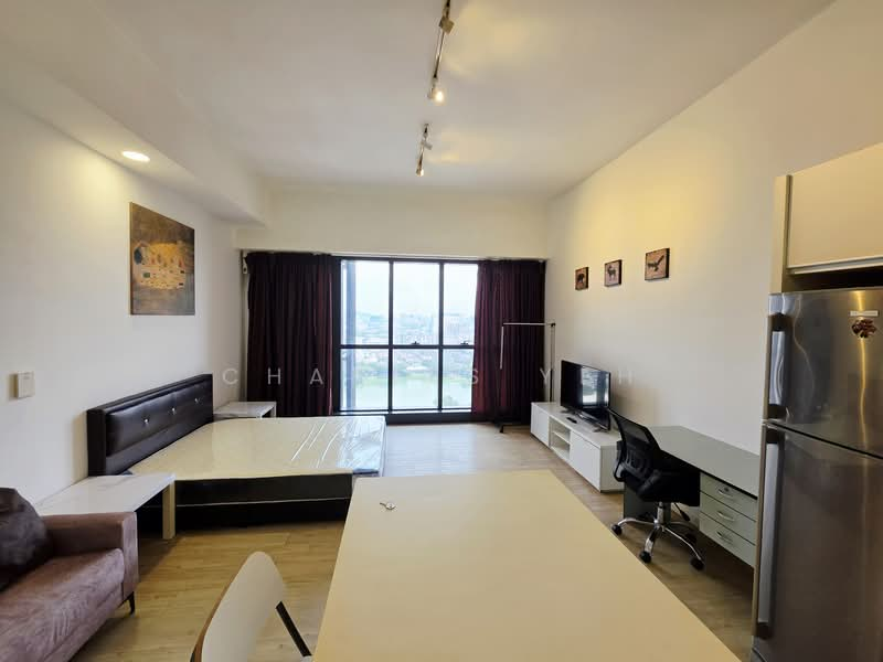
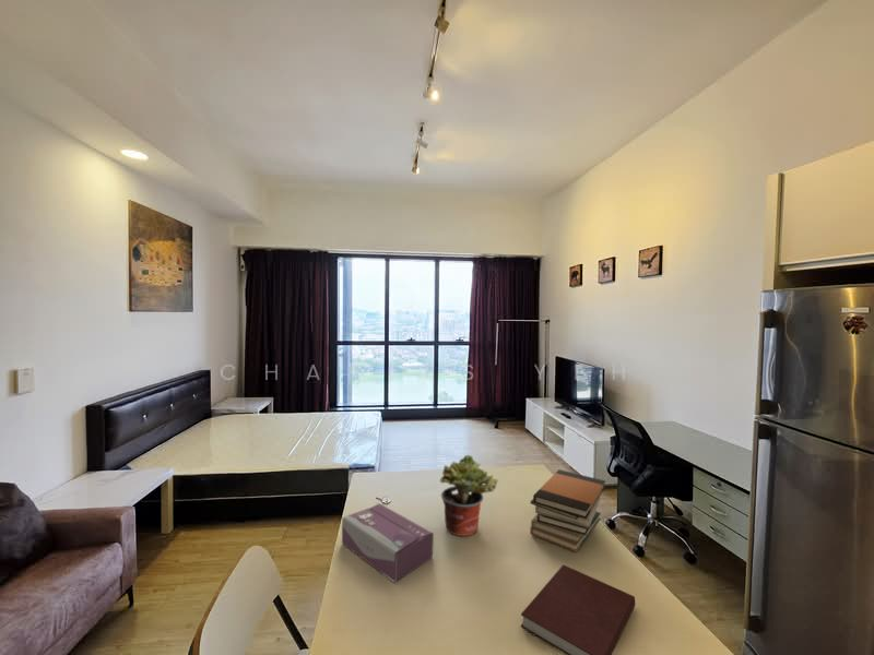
+ potted plant (468, 491)
+ tissue box (386, 537)
+ notebook (579, 610)
+ book stack (569, 507)
